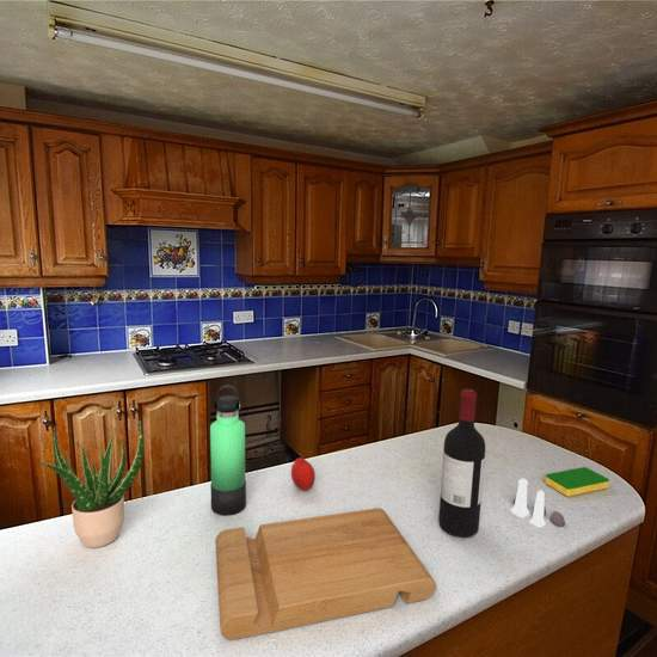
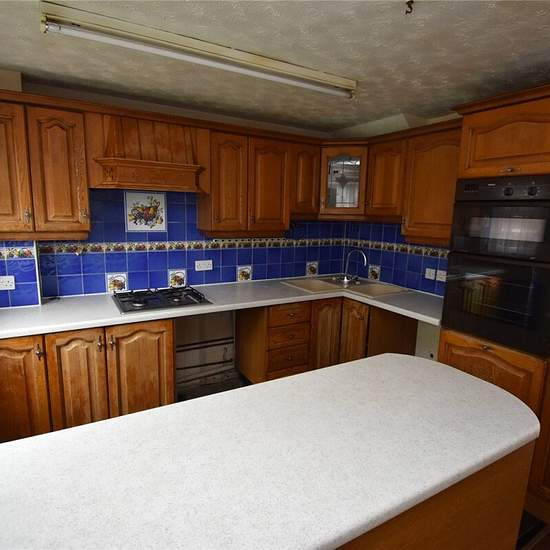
- cutting board (318, 561)
- salt and pepper shaker set (536, 497)
- apple (302, 472)
- thermos bottle (227, 447)
- wine bottle (462, 460)
- dish sponge (576, 480)
- potted plant (98, 480)
